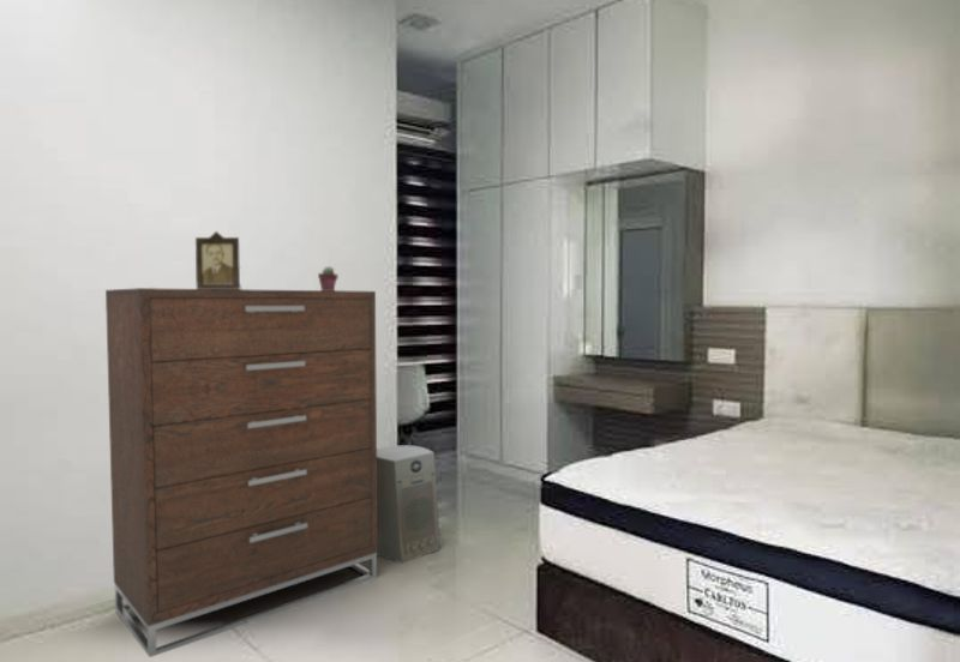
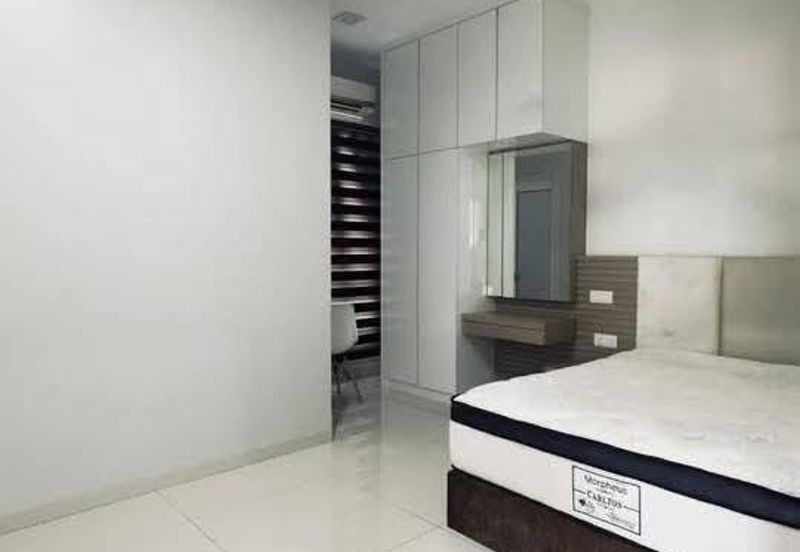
- fan (400, 499)
- dresser (252, 444)
- potted succulent (328, 278)
- photo frame (221, 260)
